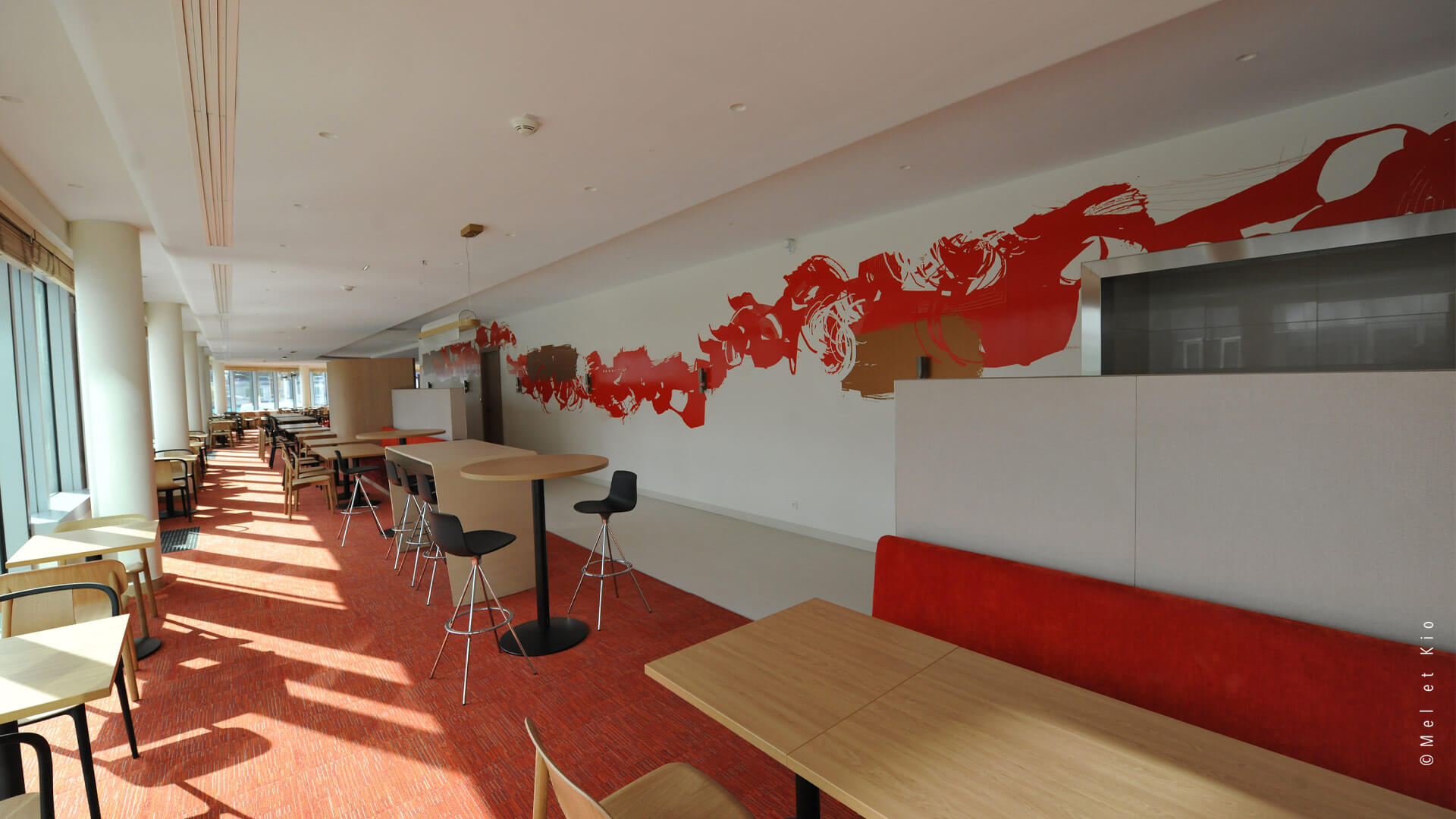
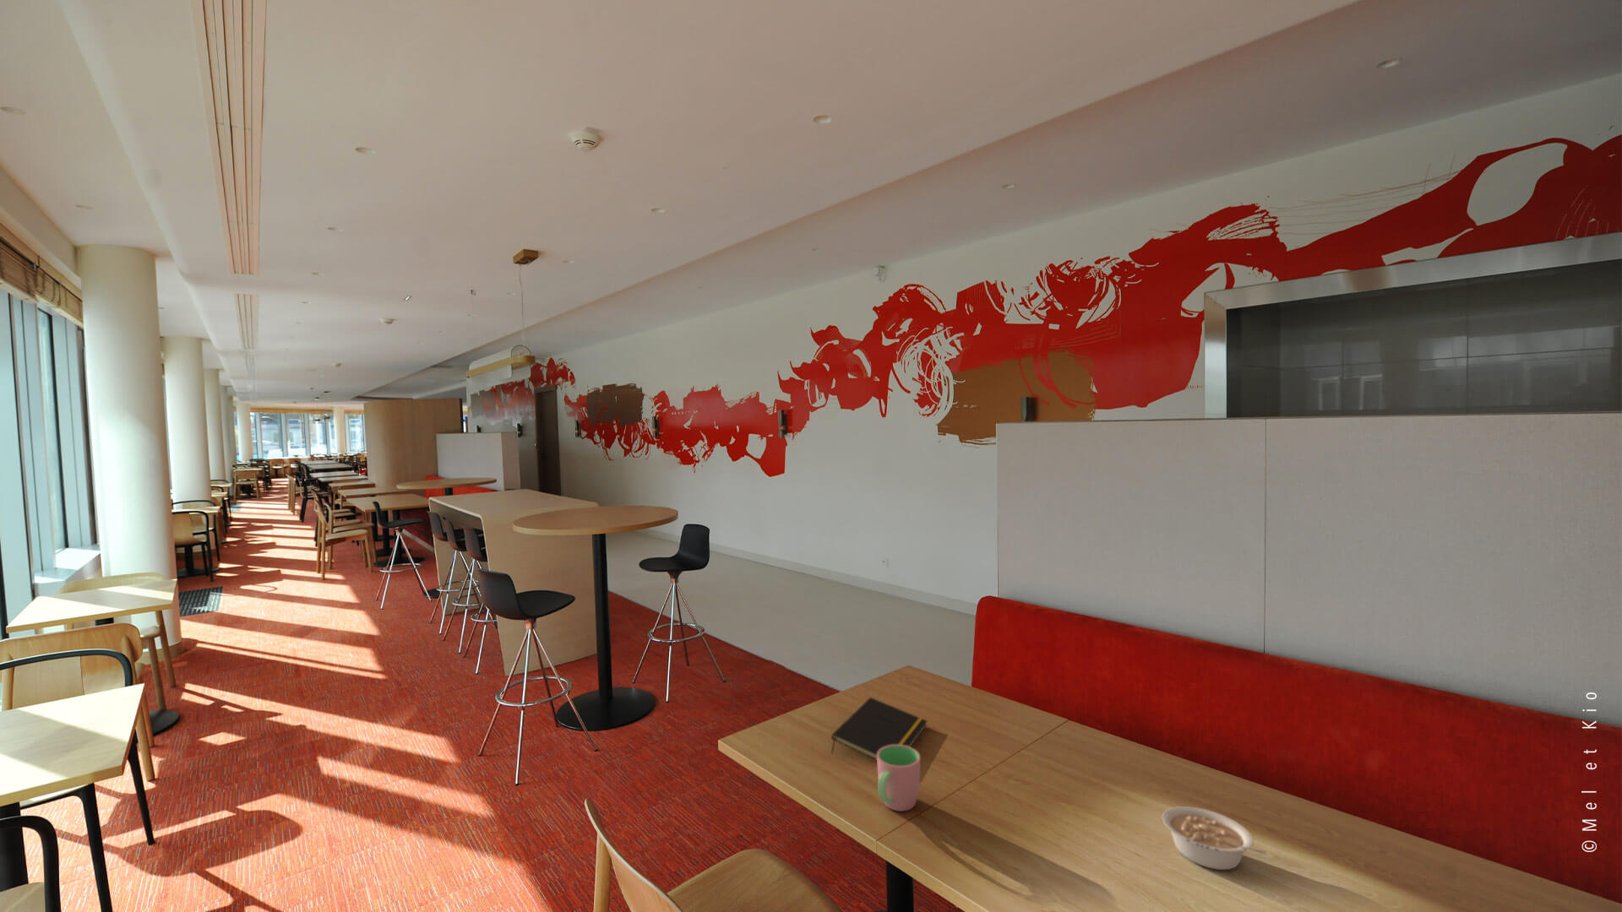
+ notepad (881, 729)
+ cup (895, 782)
+ legume (1210, 839)
